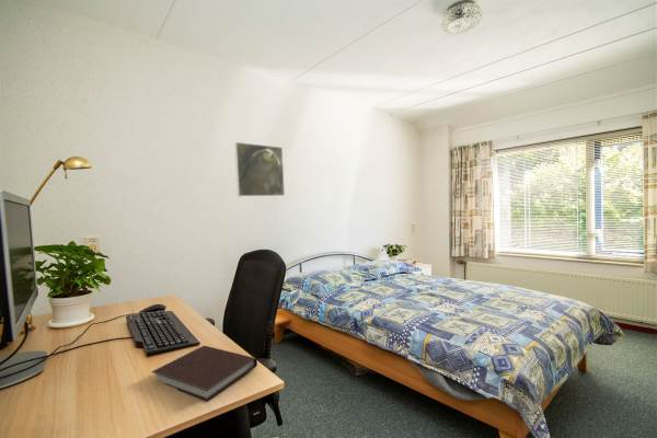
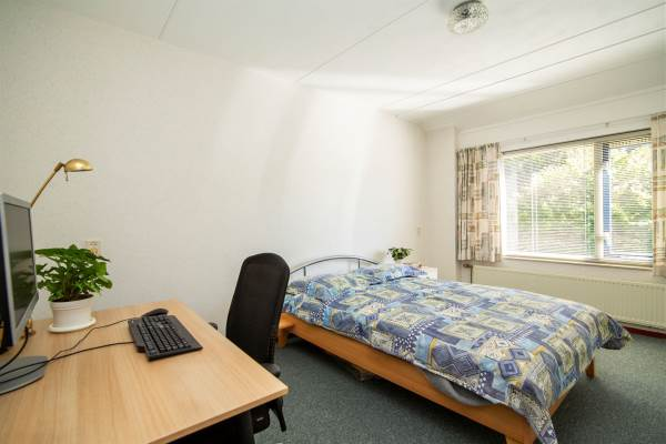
- notebook (206, 368)
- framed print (261, 170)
